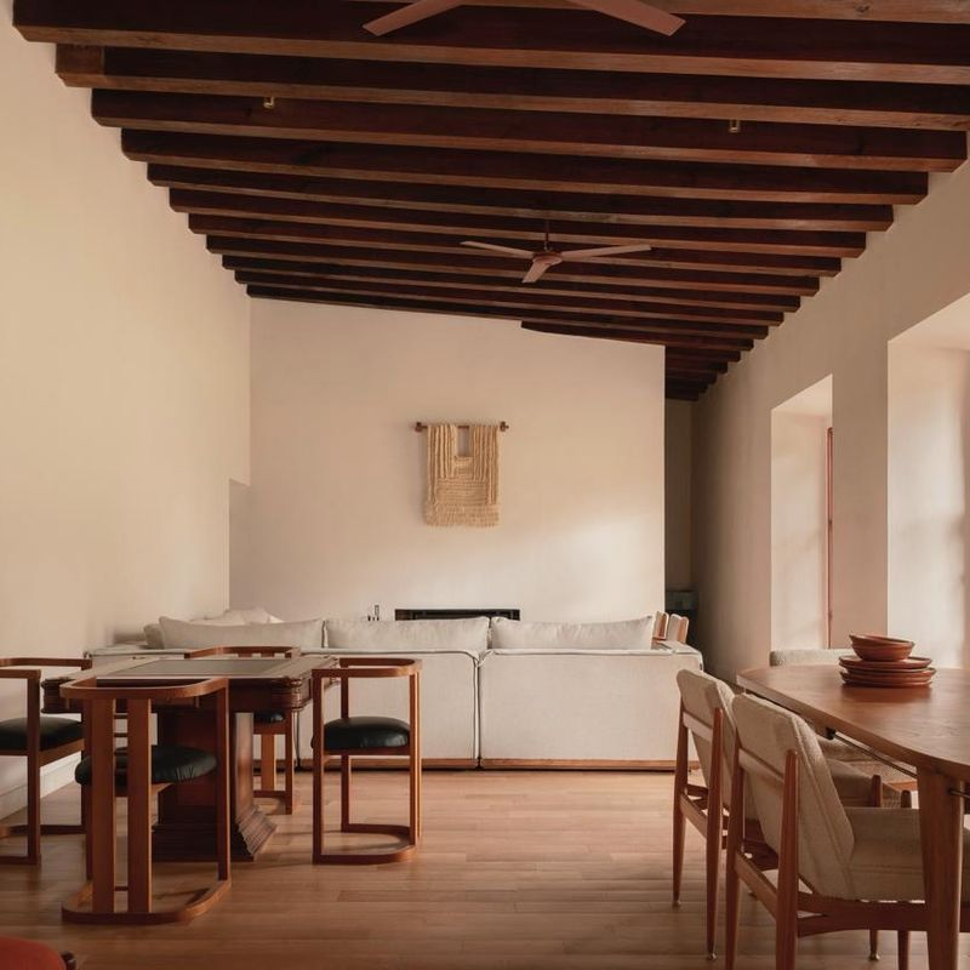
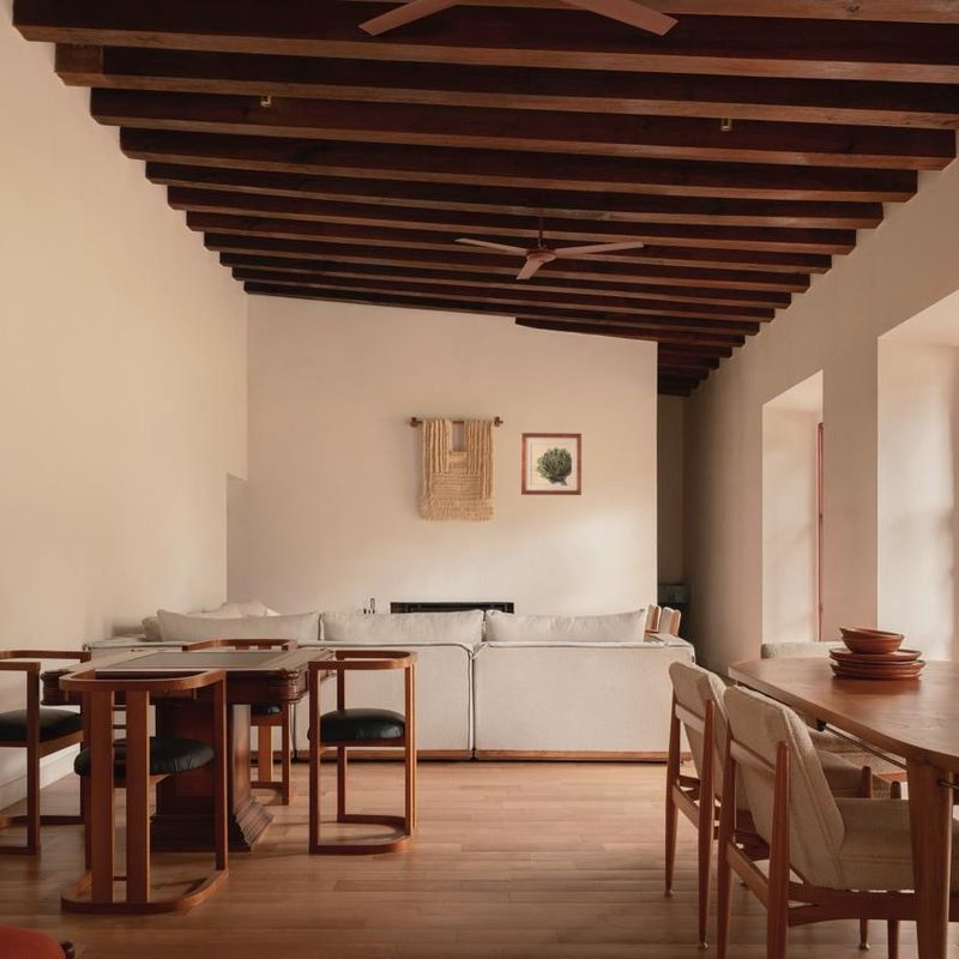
+ wall art (550, 464)
